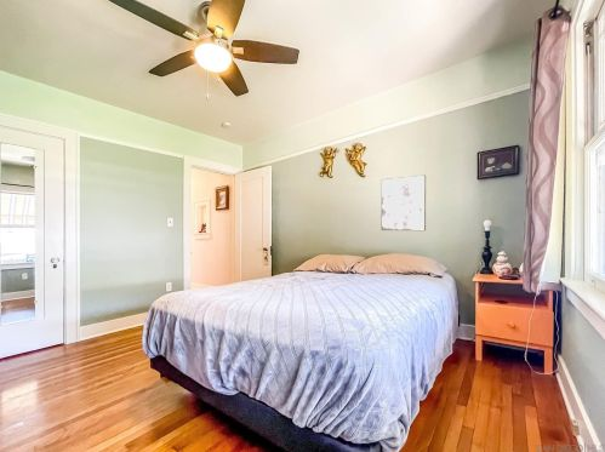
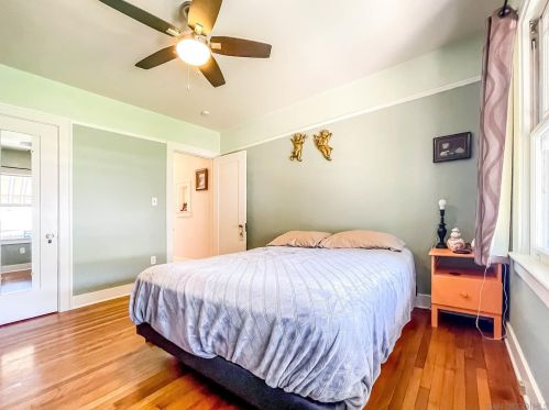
- wall art (403, 204)
